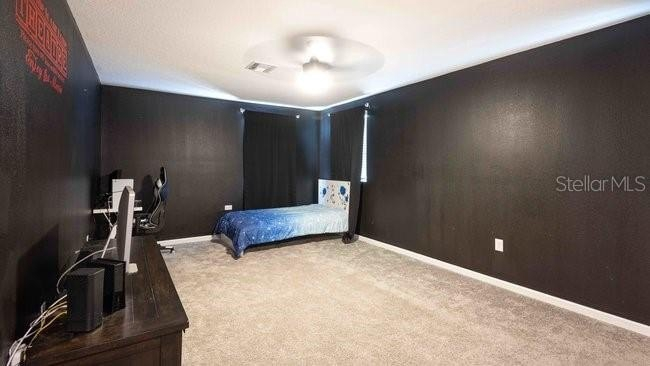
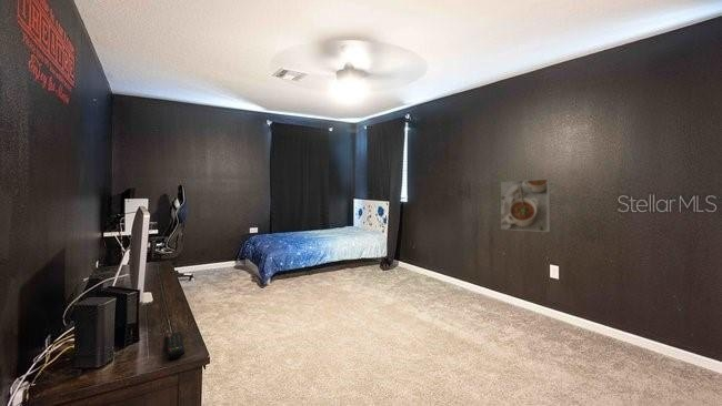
+ remote control (174, 344)
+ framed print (523, 205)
